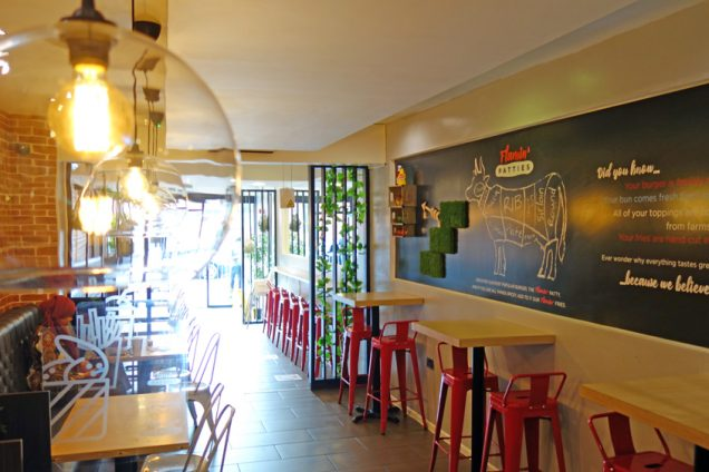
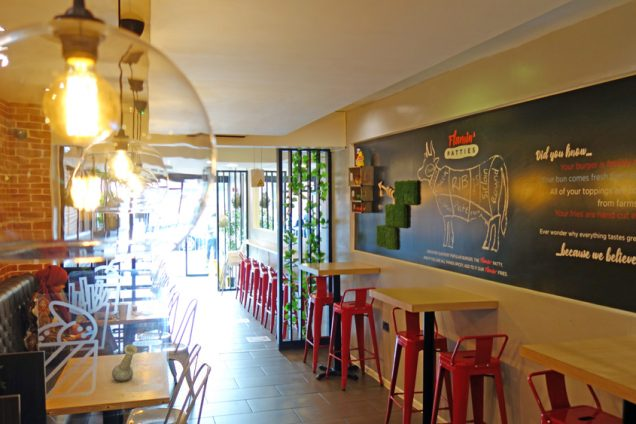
+ vase (124, 362)
